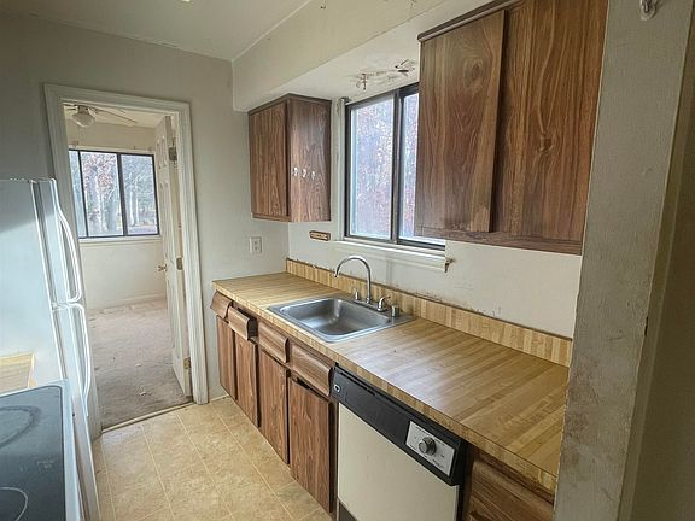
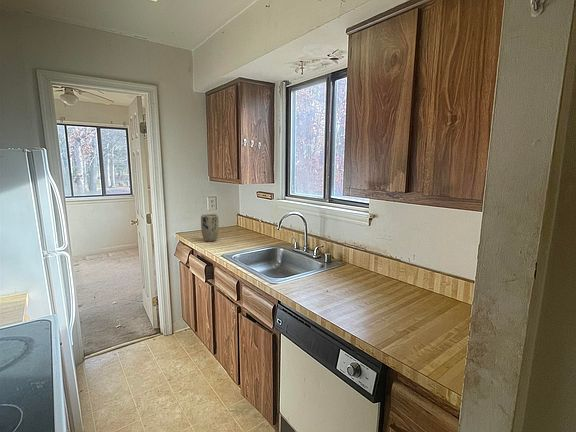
+ plant pot (210, 227)
